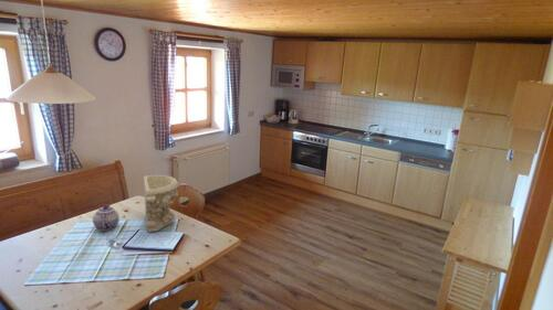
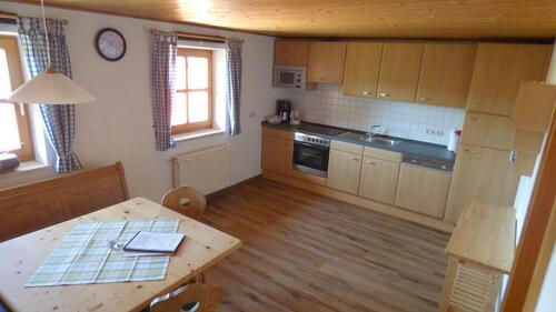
- decorative bowl (157, 202)
- teapot (105, 216)
